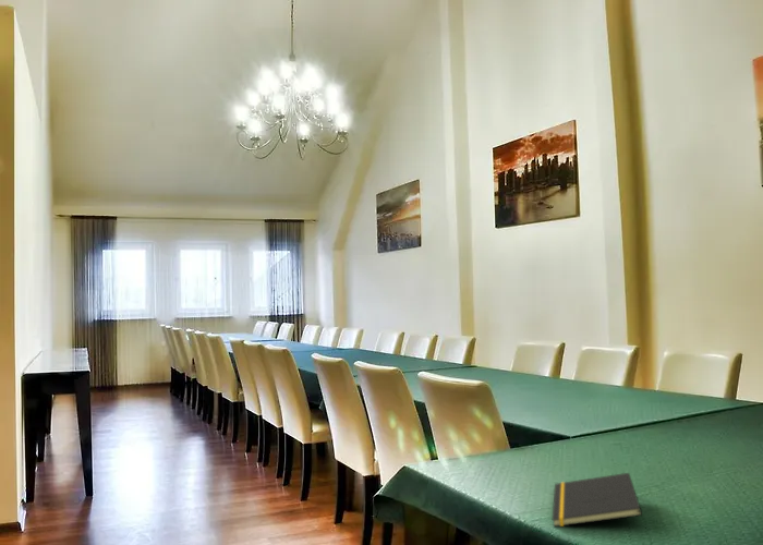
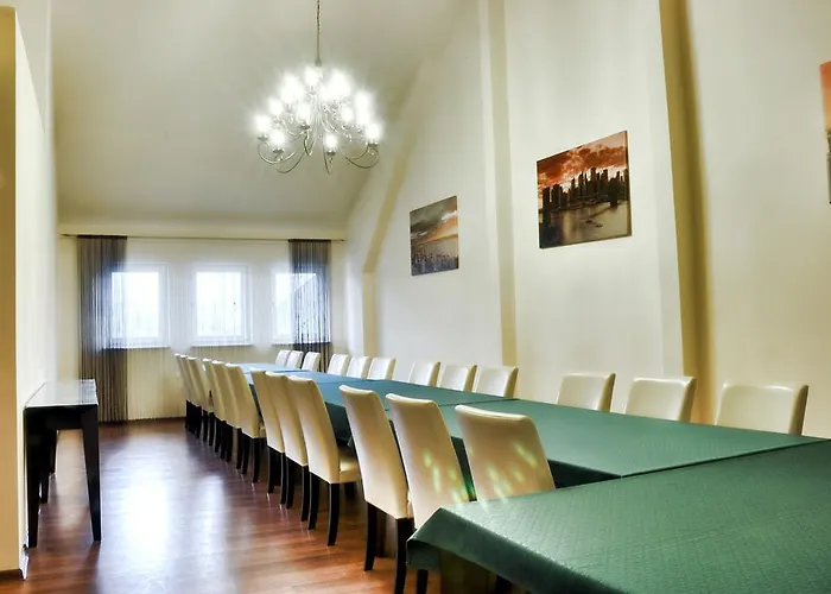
- notepad (593, 497)
